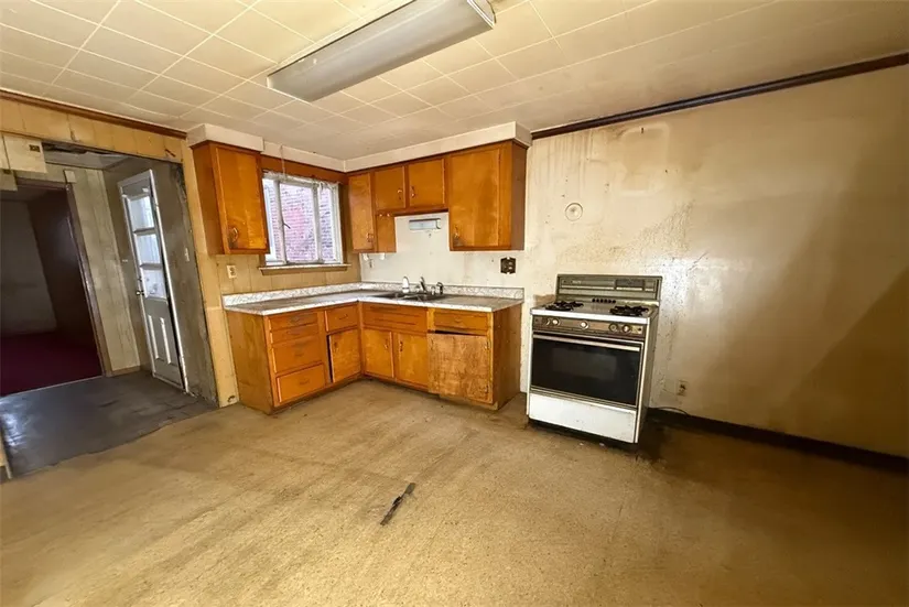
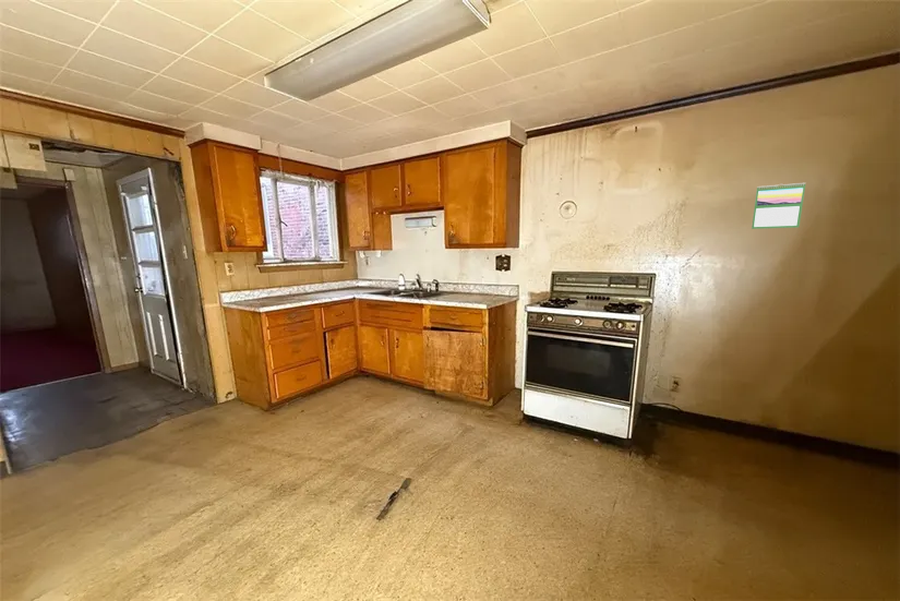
+ calendar (777, 206)
